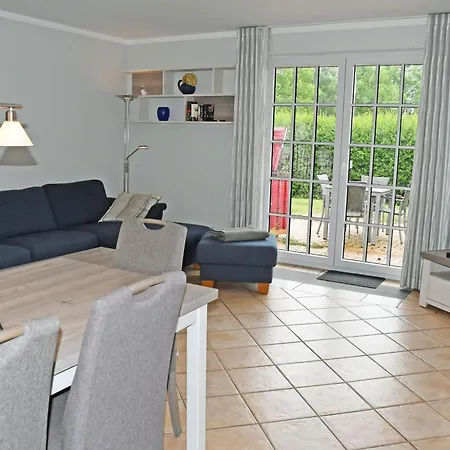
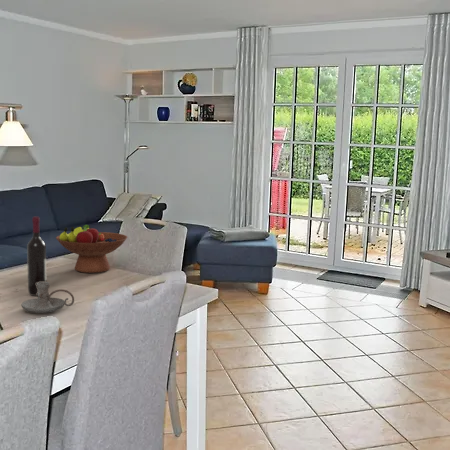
+ fruit bowl (92, 247)
+ wine bottle (36, 255)
+ candle holder (48, 296)
